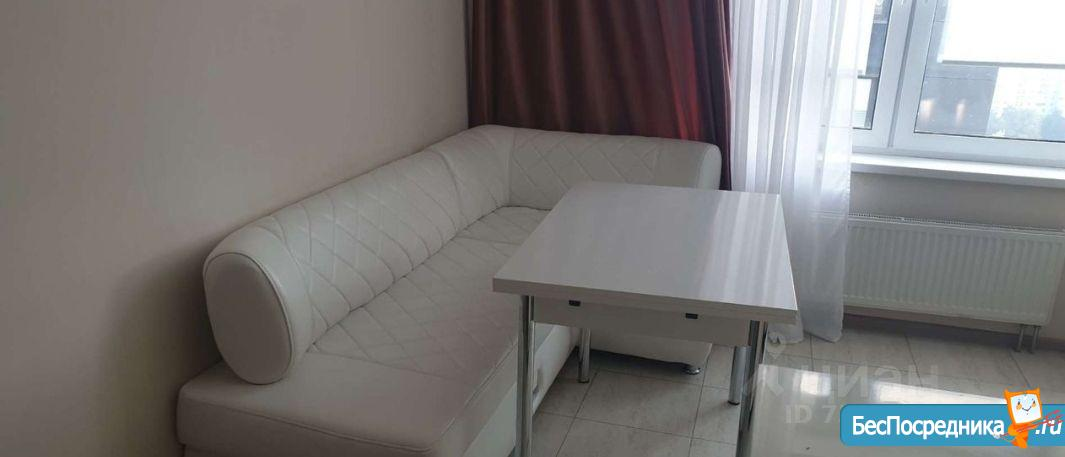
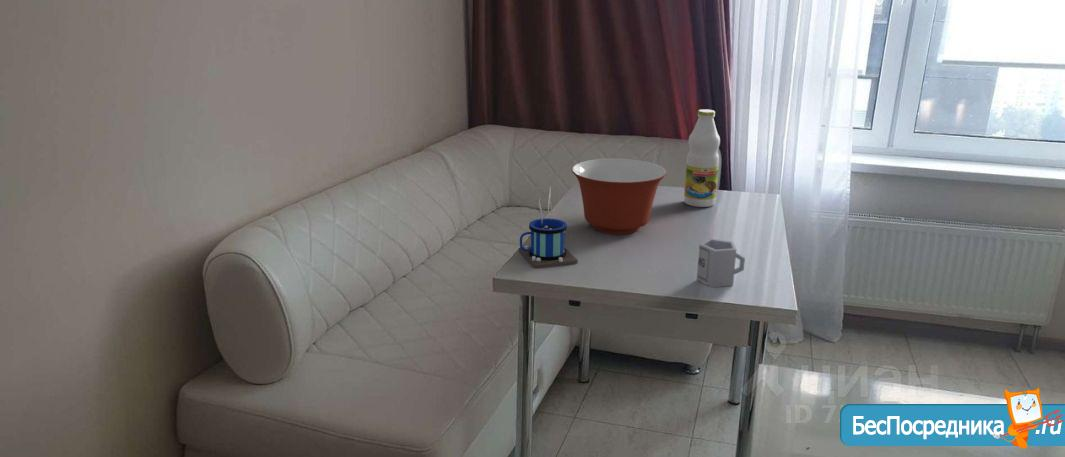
+ mug (544, 221)
+ cup (721, 262)
+ mixing bowl (617, 198)
+ bottle (702, 157)
